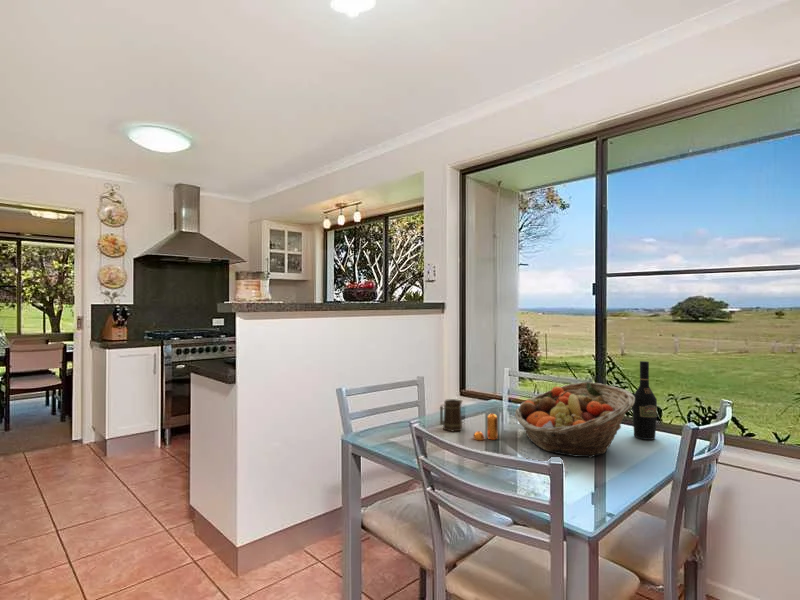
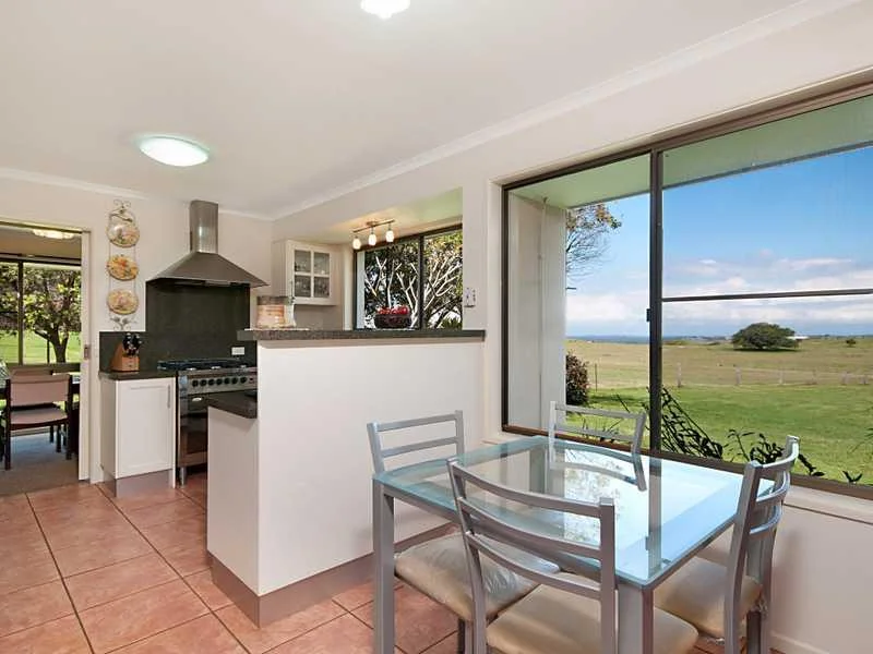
- mug (451, 415)
- pepper shaker (487, 426)
- wine bottle (644, 399)
- fruit basket (571, 414)
